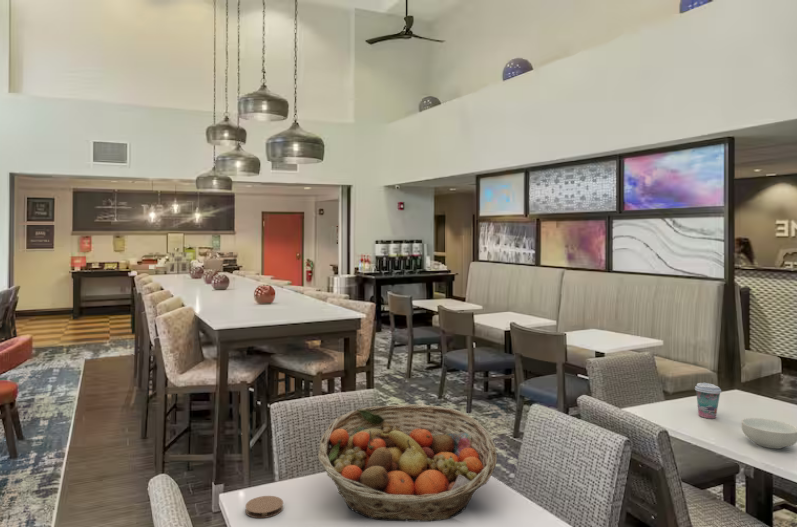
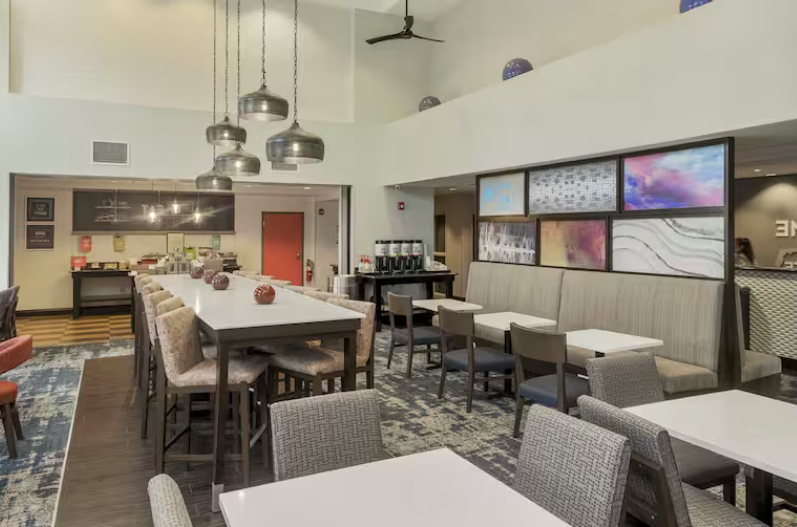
- cereal bowl (769, 434)
- coffee cup (707, 400)
- coaster (264, 506)
- fruit basket (406, 459)
